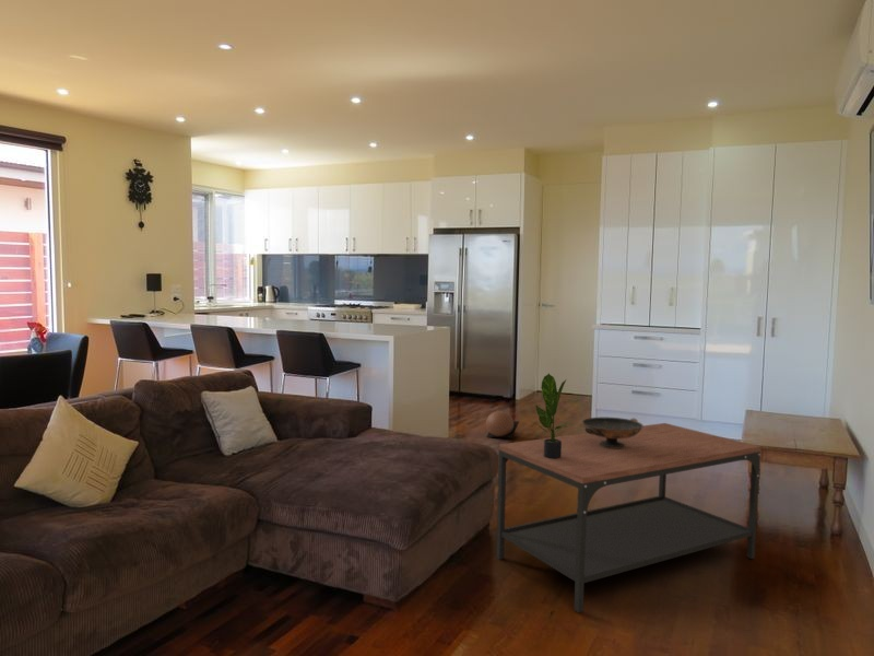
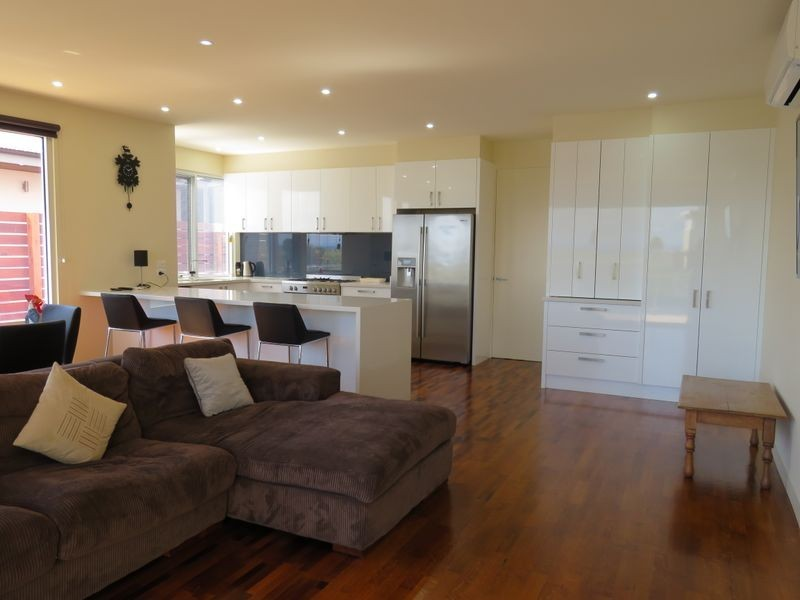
- potted plant (548, 414)
- decorative bowl (611, 433)
- coffee table (628, 502)
- ball (500, 423)
